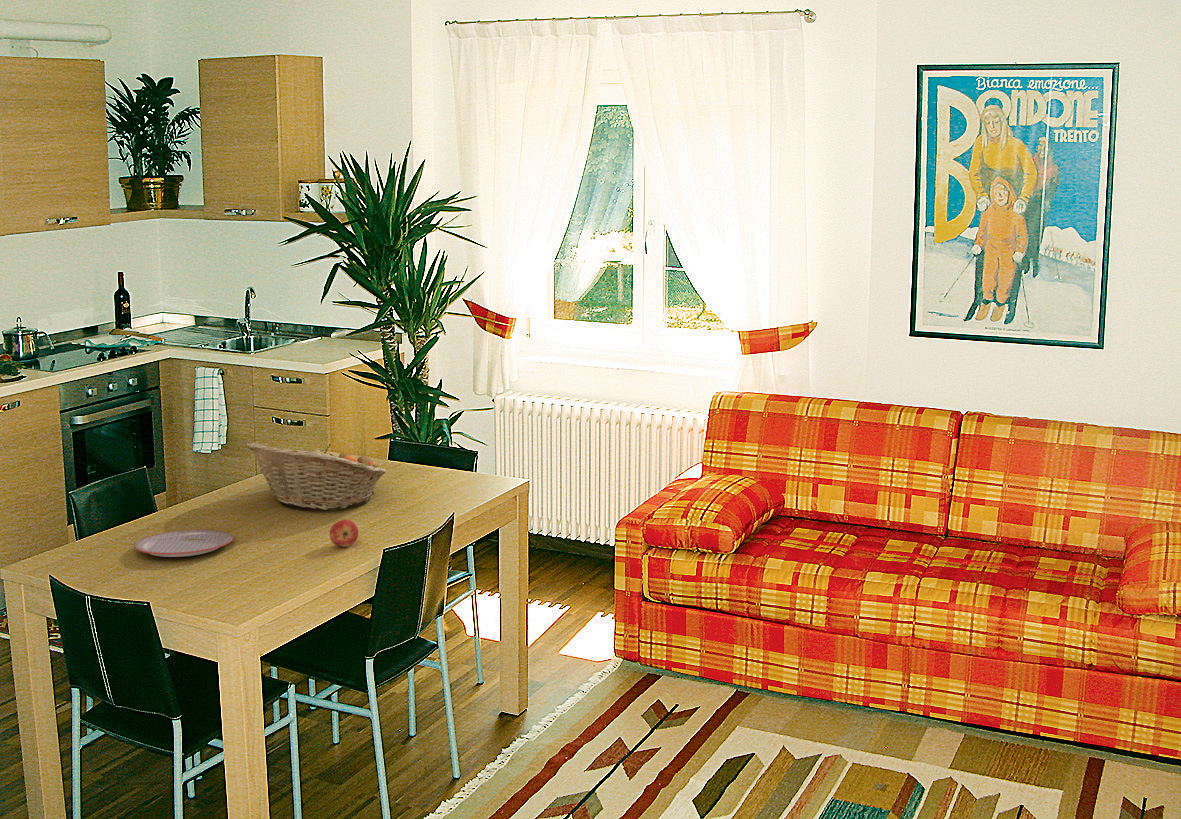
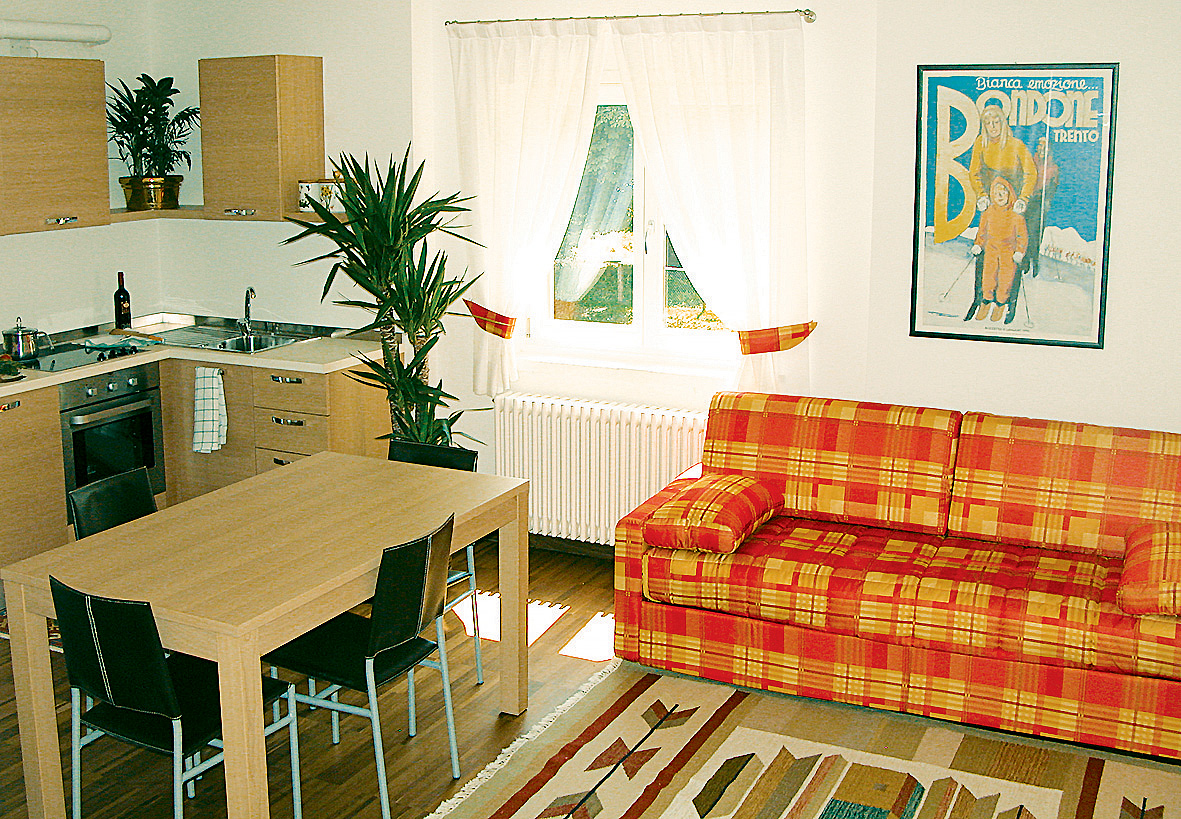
- fruit basket (316, 470)
- apple (344, 532)
- plate (184, 544)
